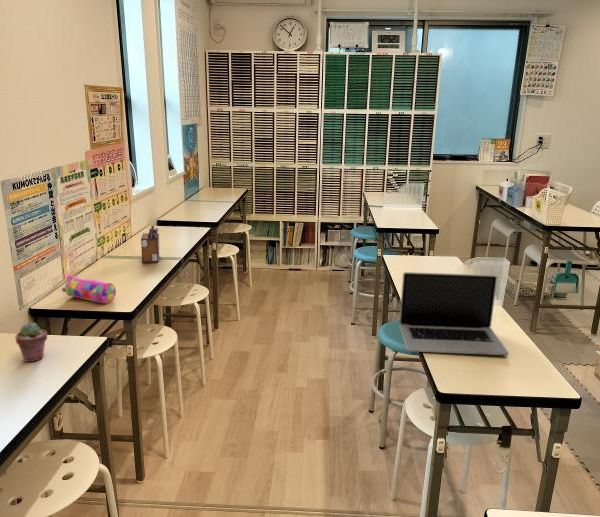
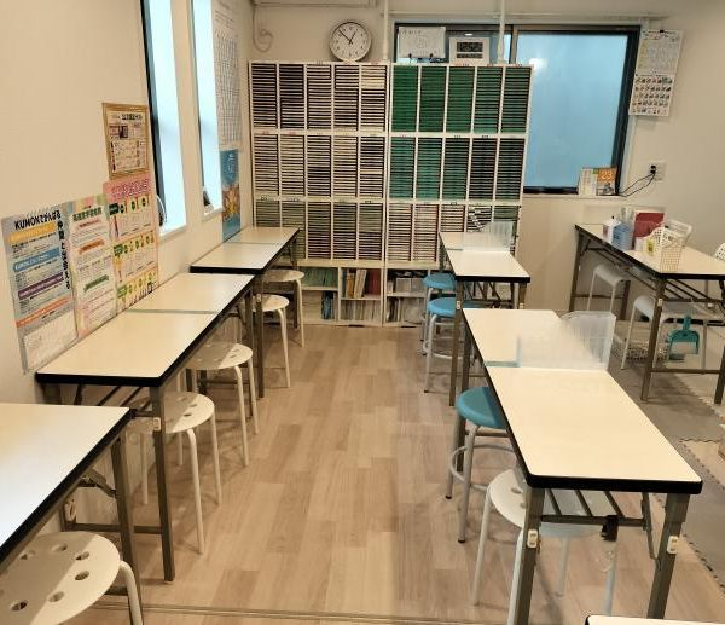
- desk organizer (150, 243)
- laptop (453, 312)
- potted succulent (31, 340)
- pencil case (89, 289)
